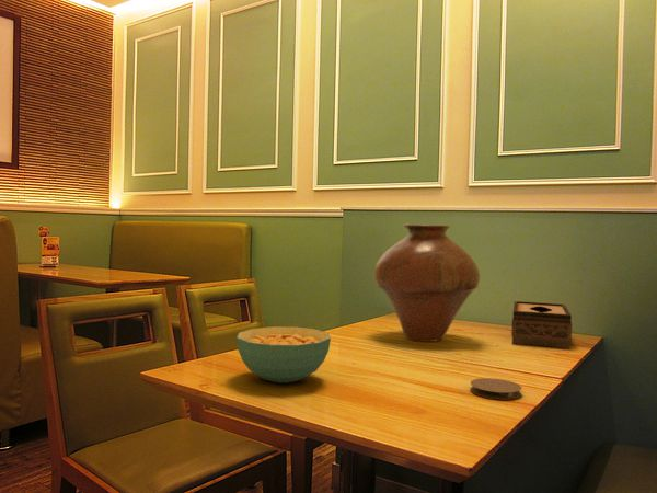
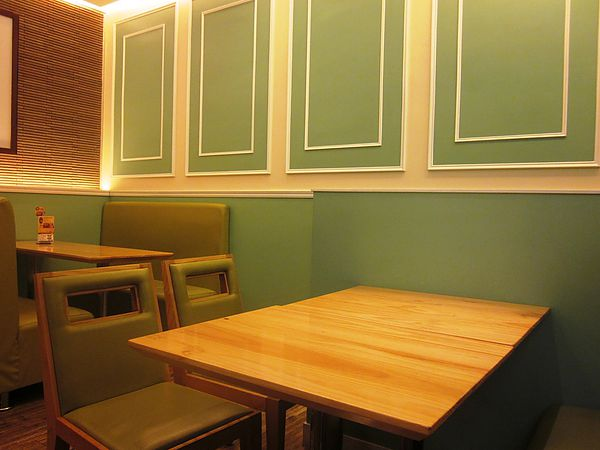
- tissue box (540, 323)
- coaster (495, 388)
- cereal bowl (283, 357)
- vase (425, 280)
